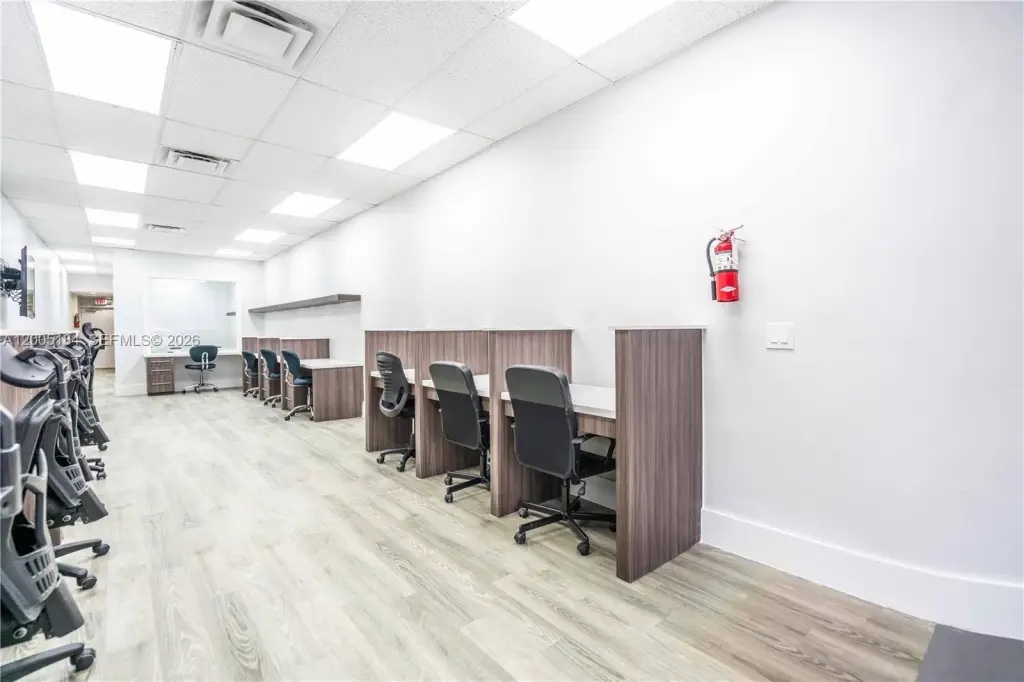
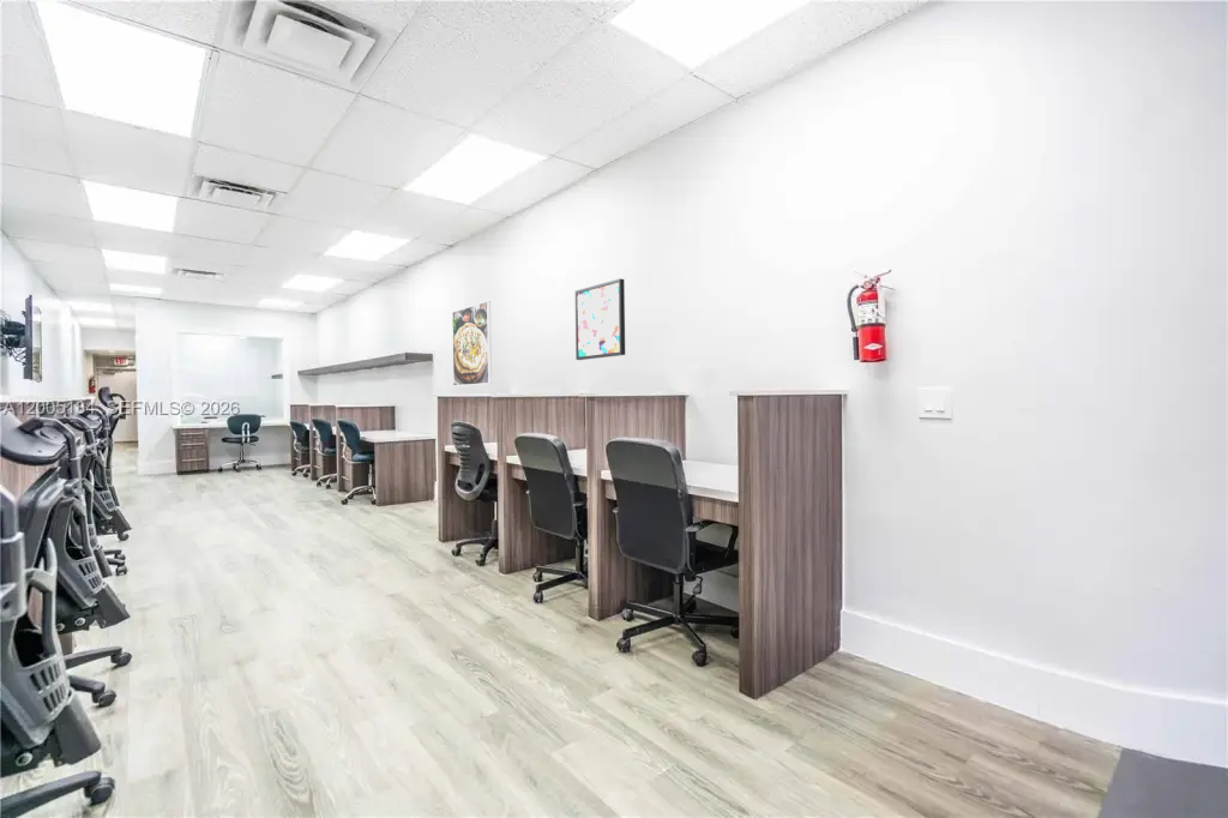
+ wall art (598, 321)
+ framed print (470, 345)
